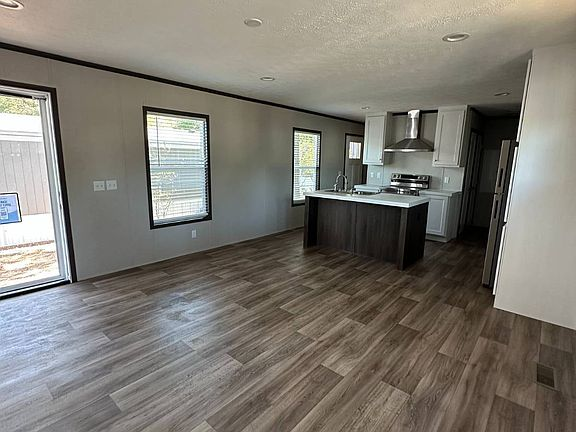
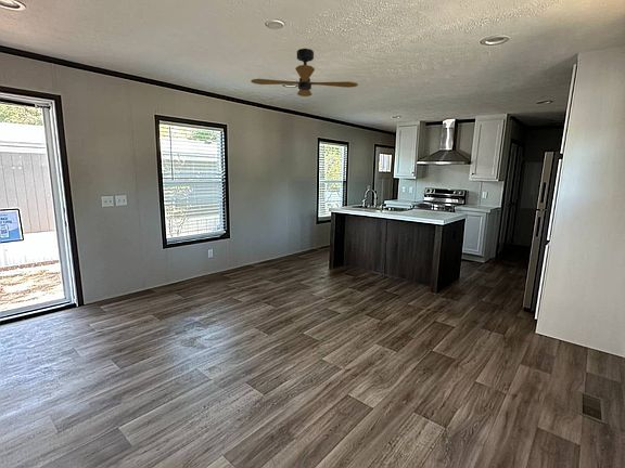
+ ceiling fan (305, 69)
